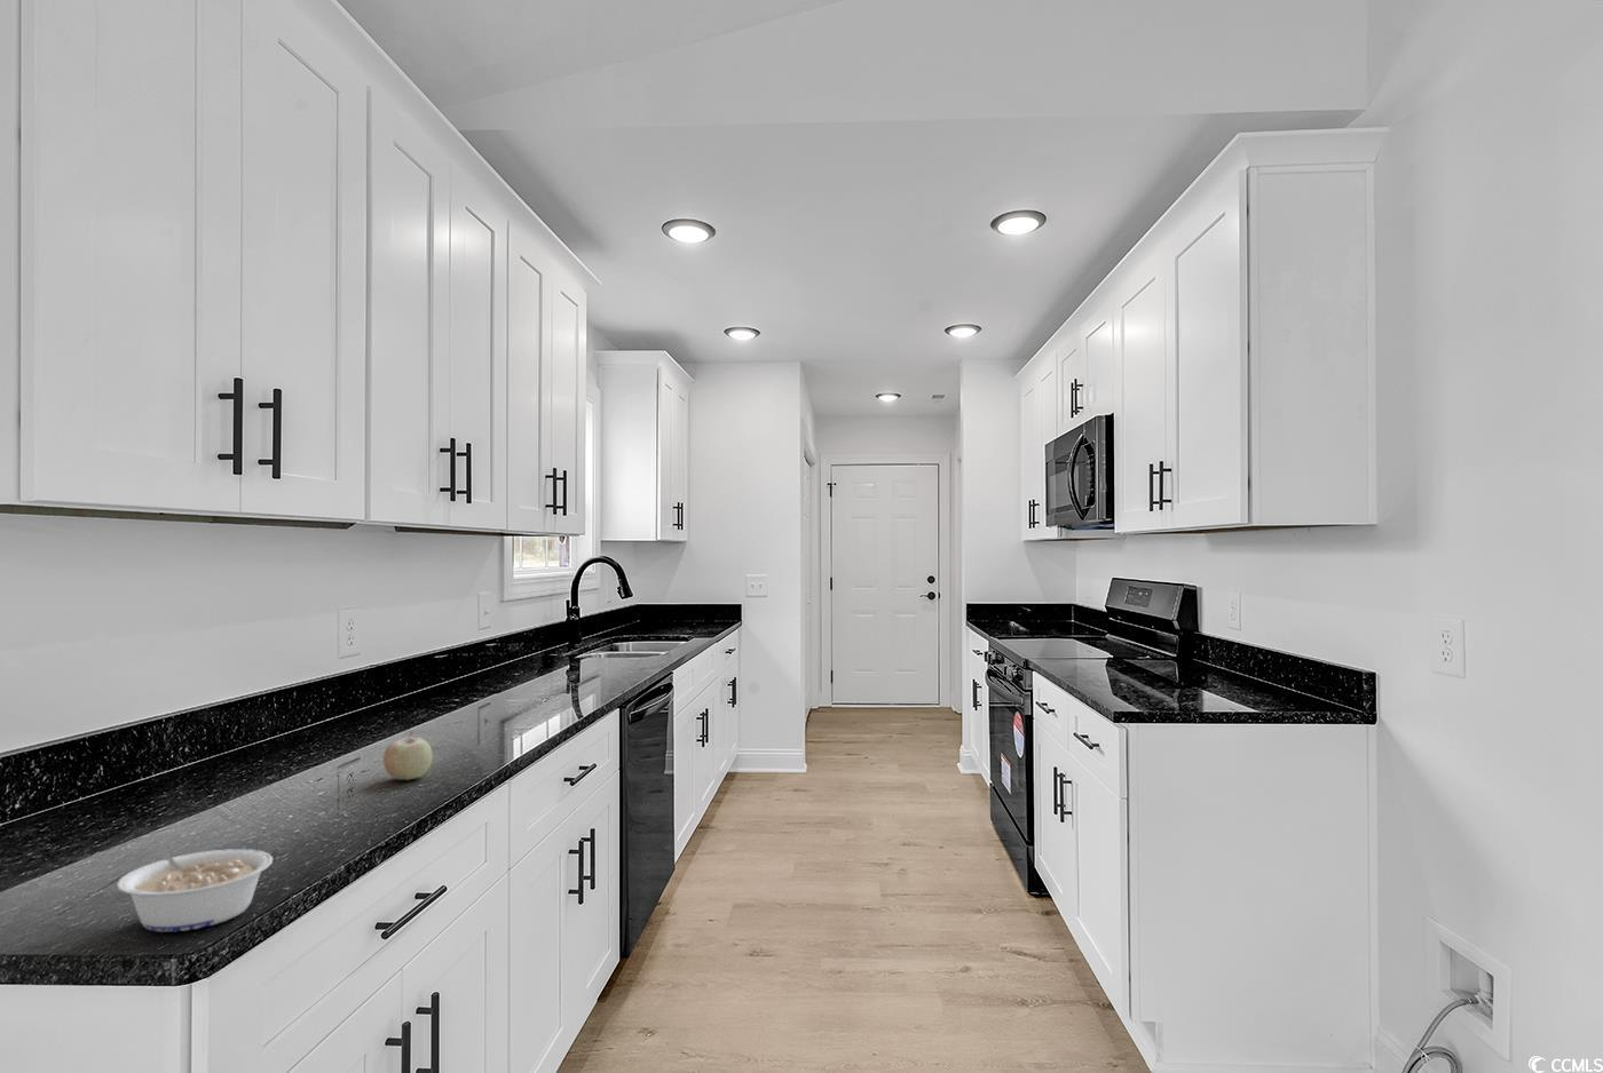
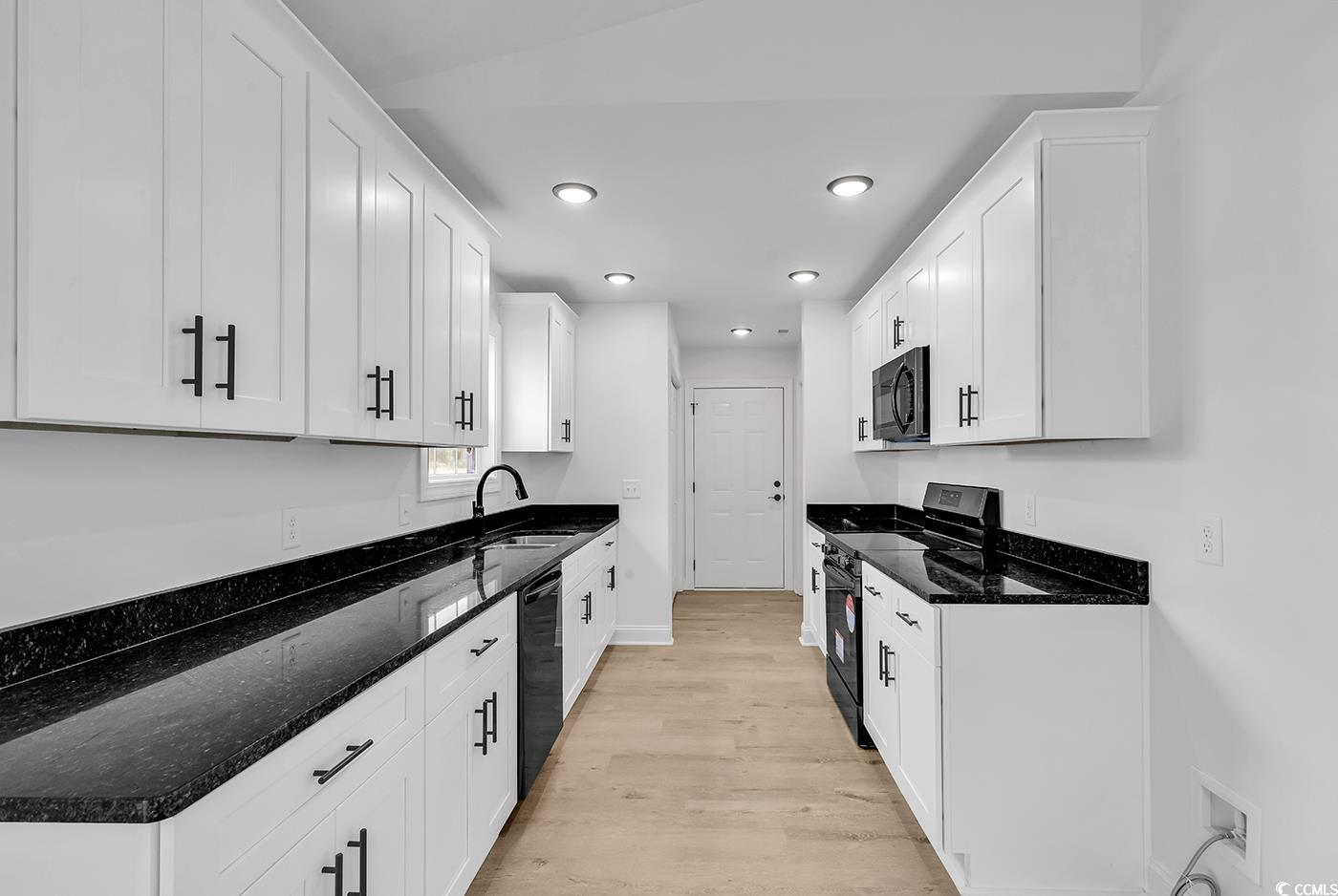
- fruit (406, 754)
- legume (192, 887)
